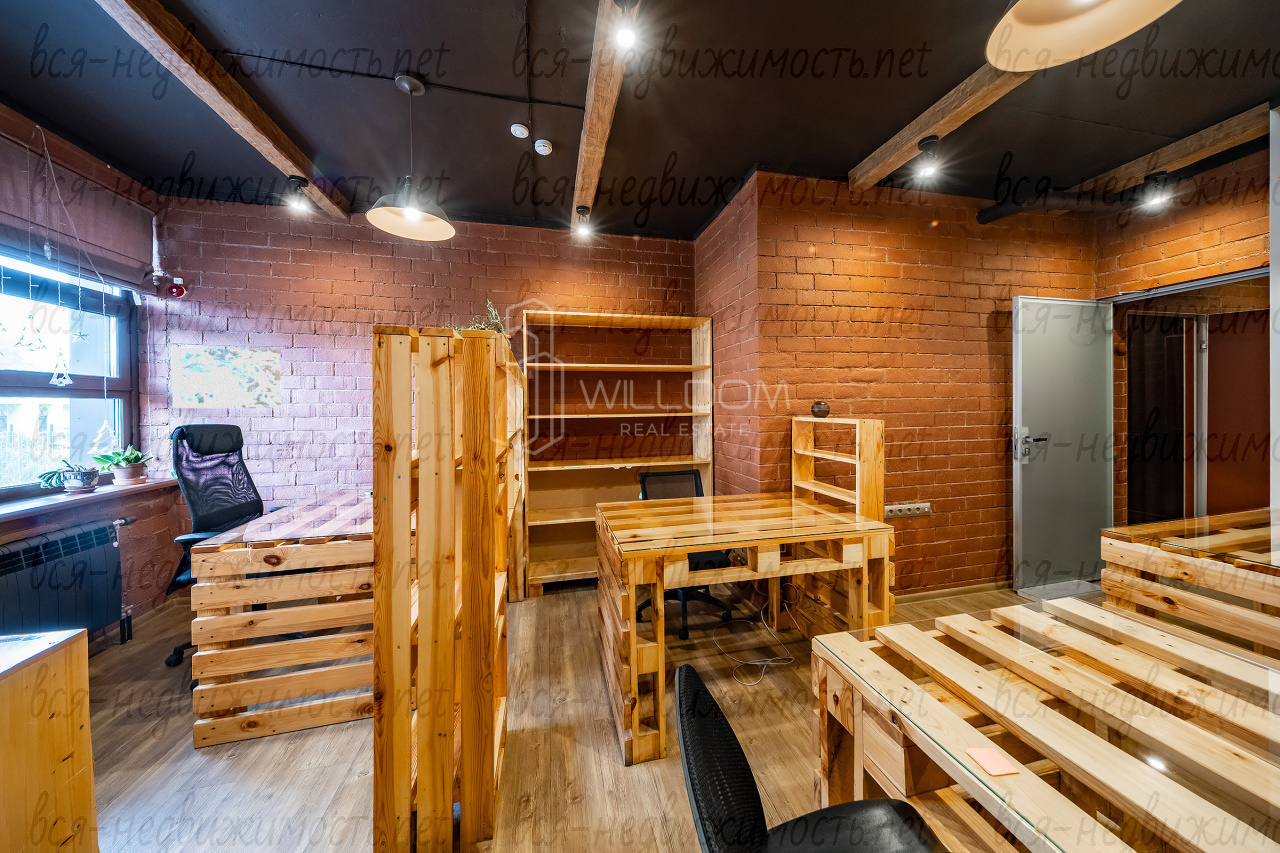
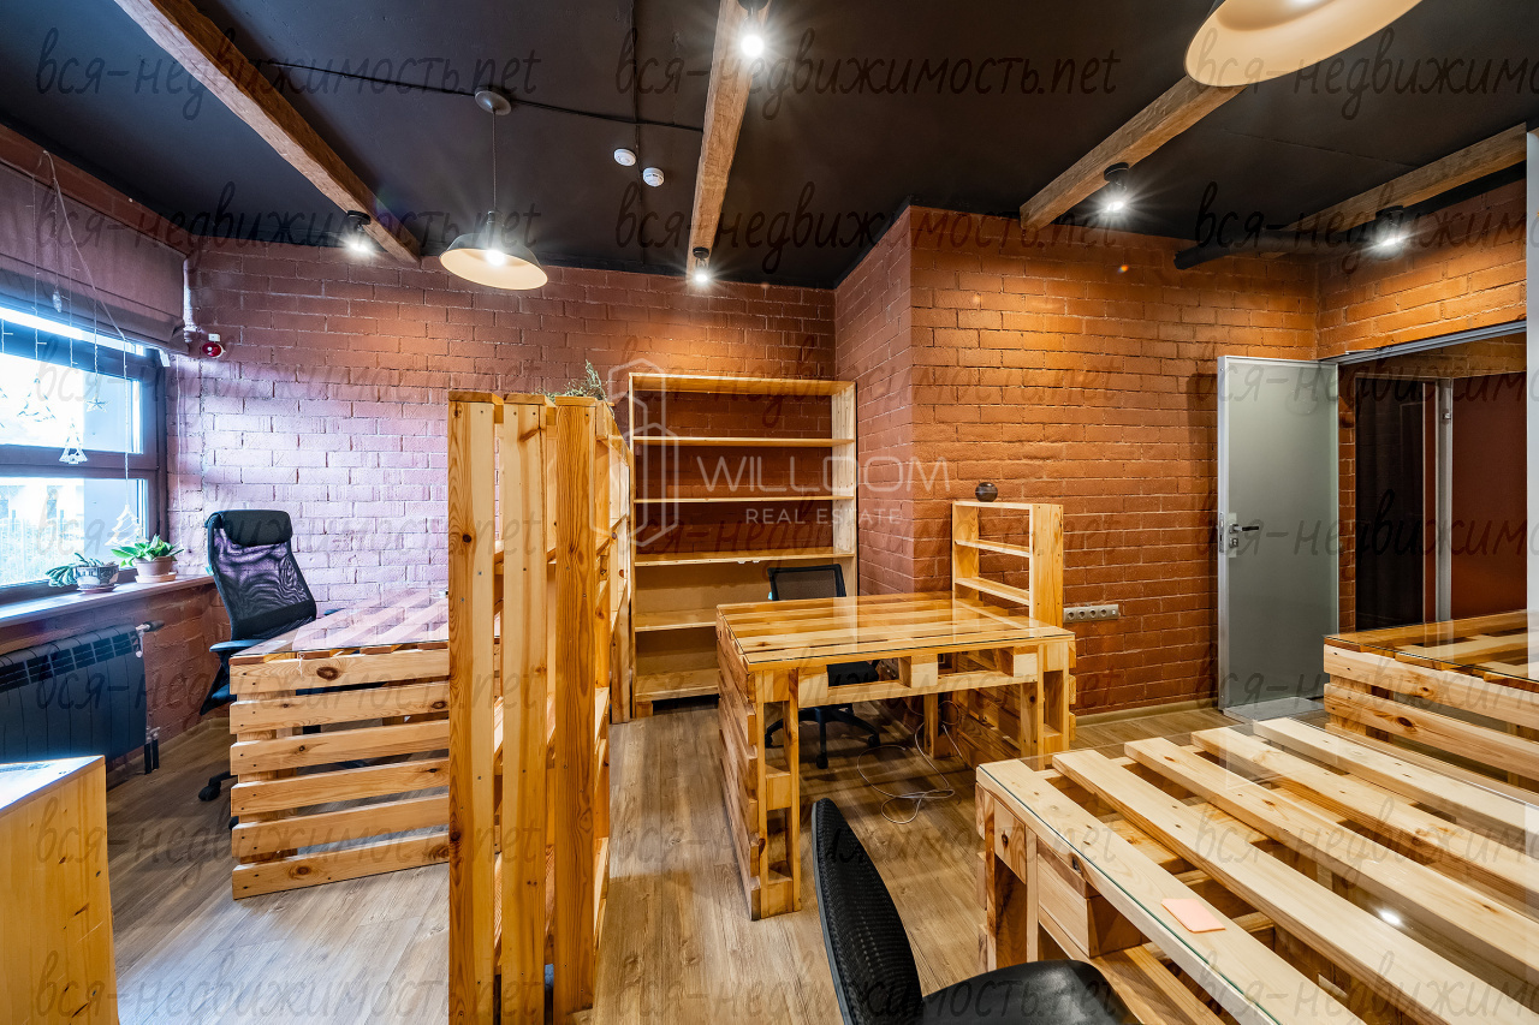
- wall art (227, 378)
